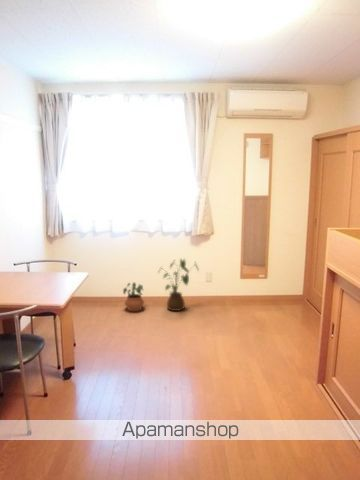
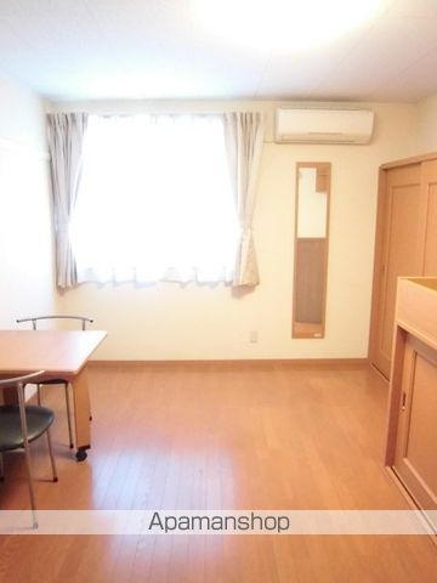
- potted plant (134, 295)
- house plant (178, 285)
